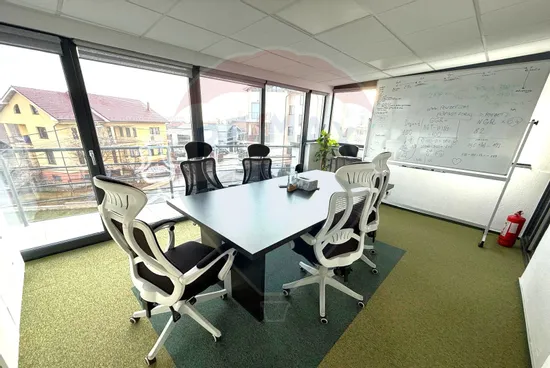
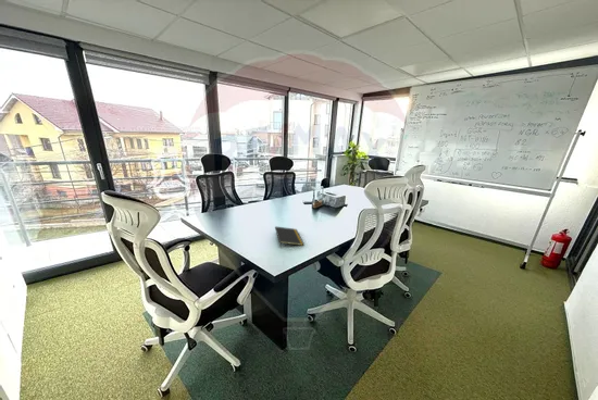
+ notepad (288, 235)
